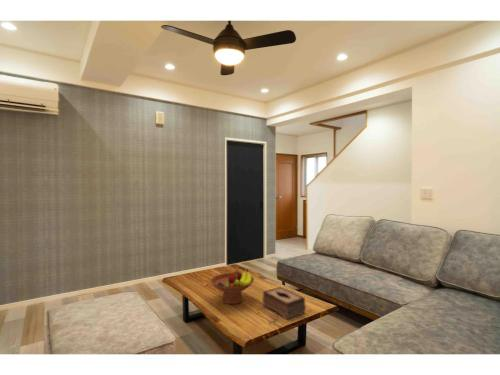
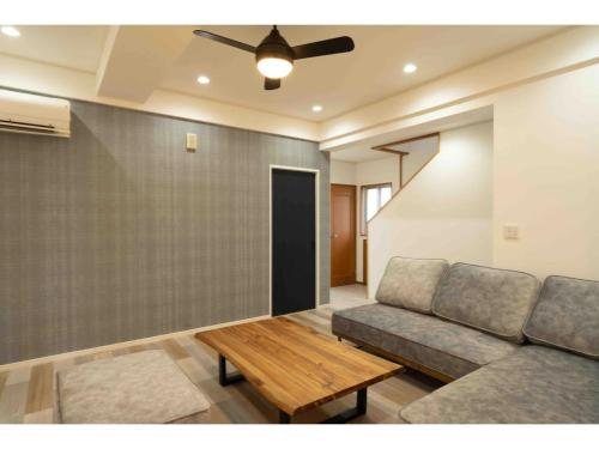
- tissue box (283, 301)
- fruit bowl (232, 285)
